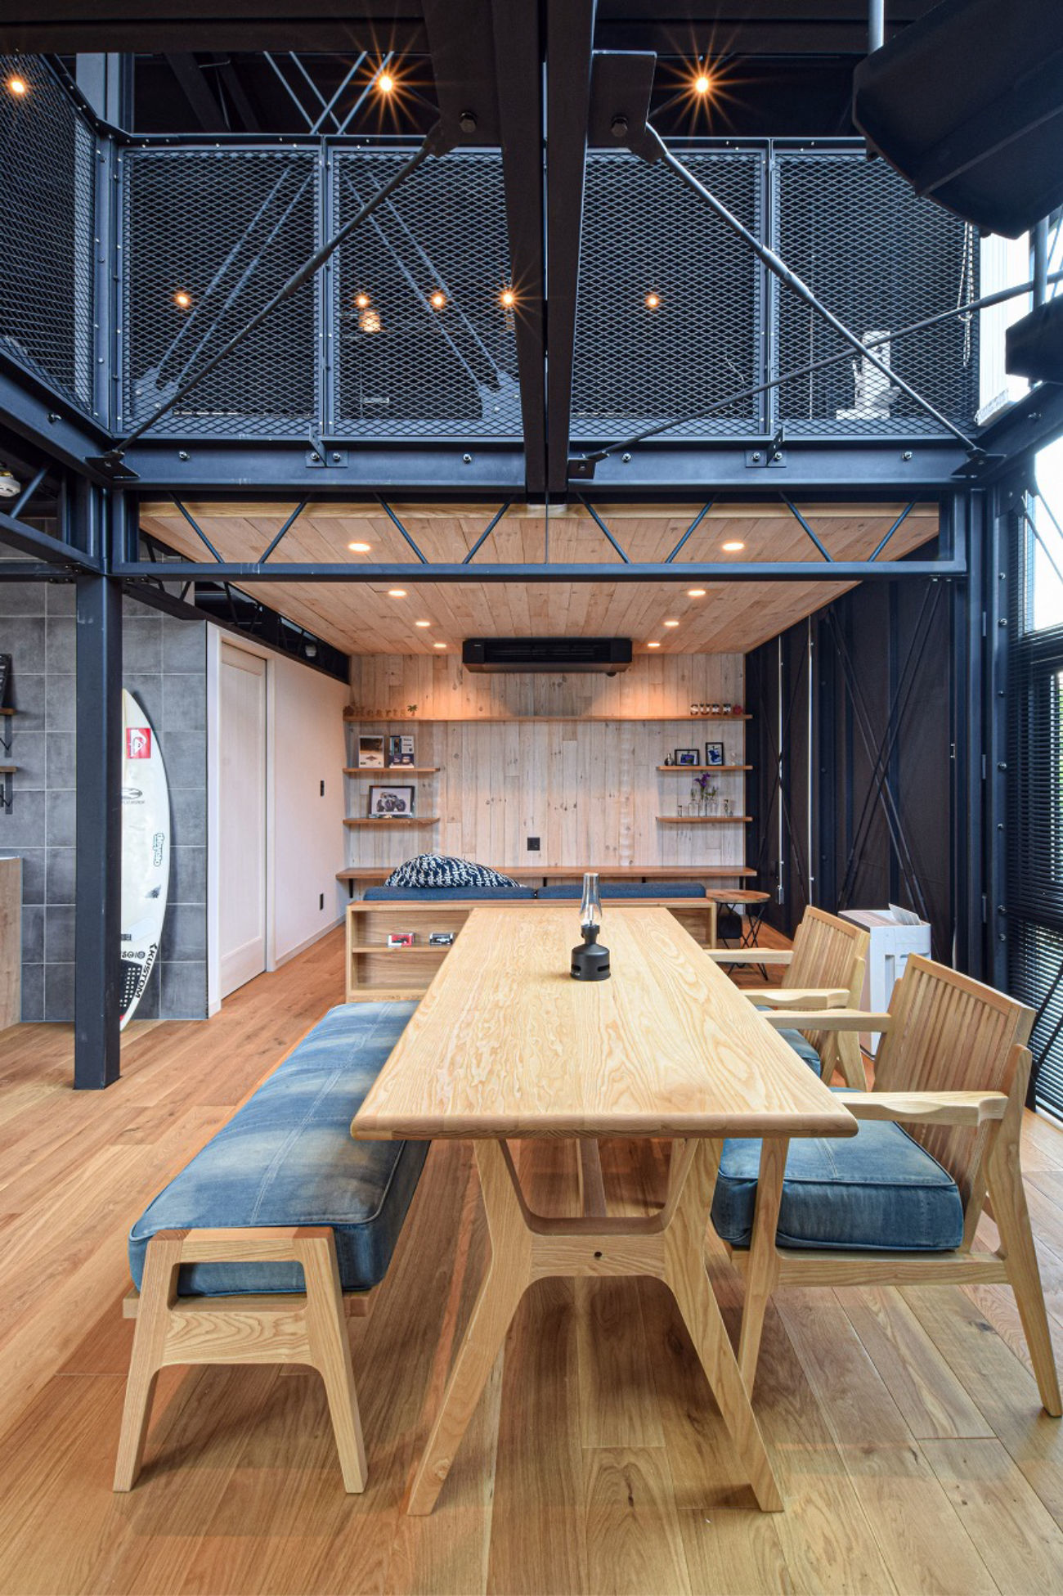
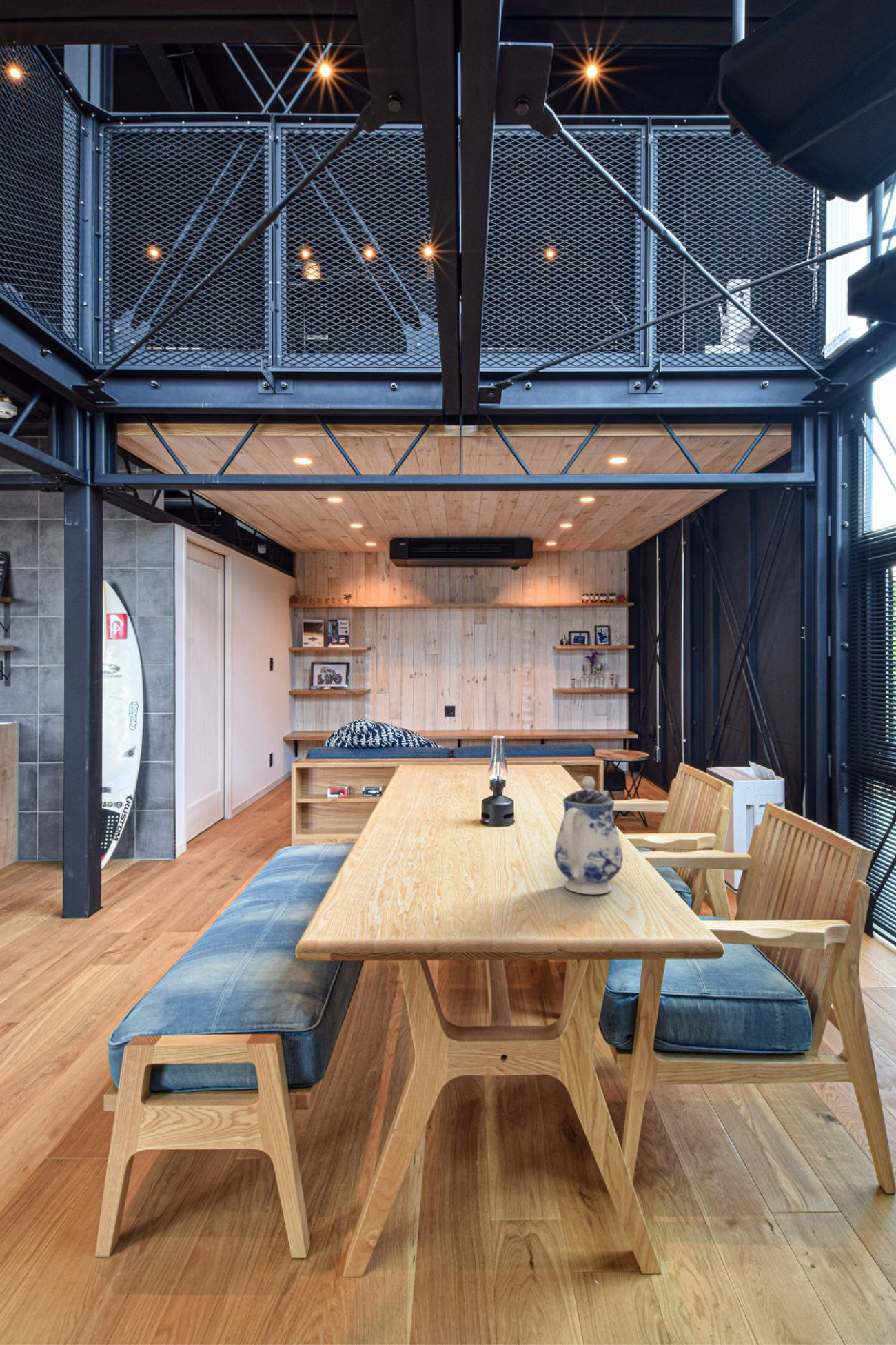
+ teapot (588, 831)
